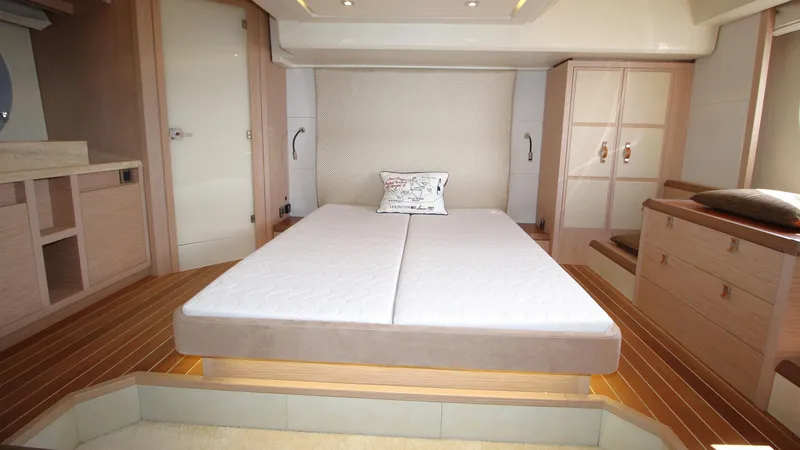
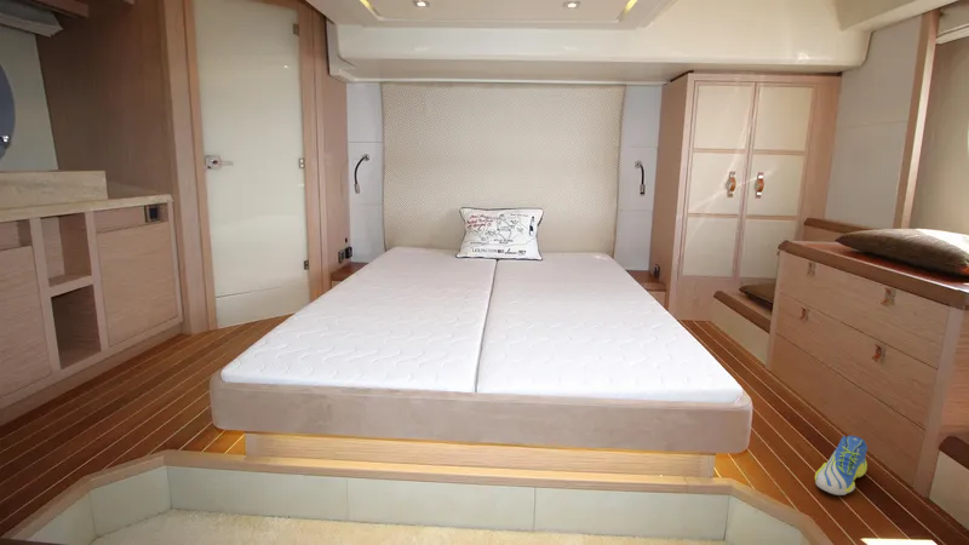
+ sneaker (842, 459)
